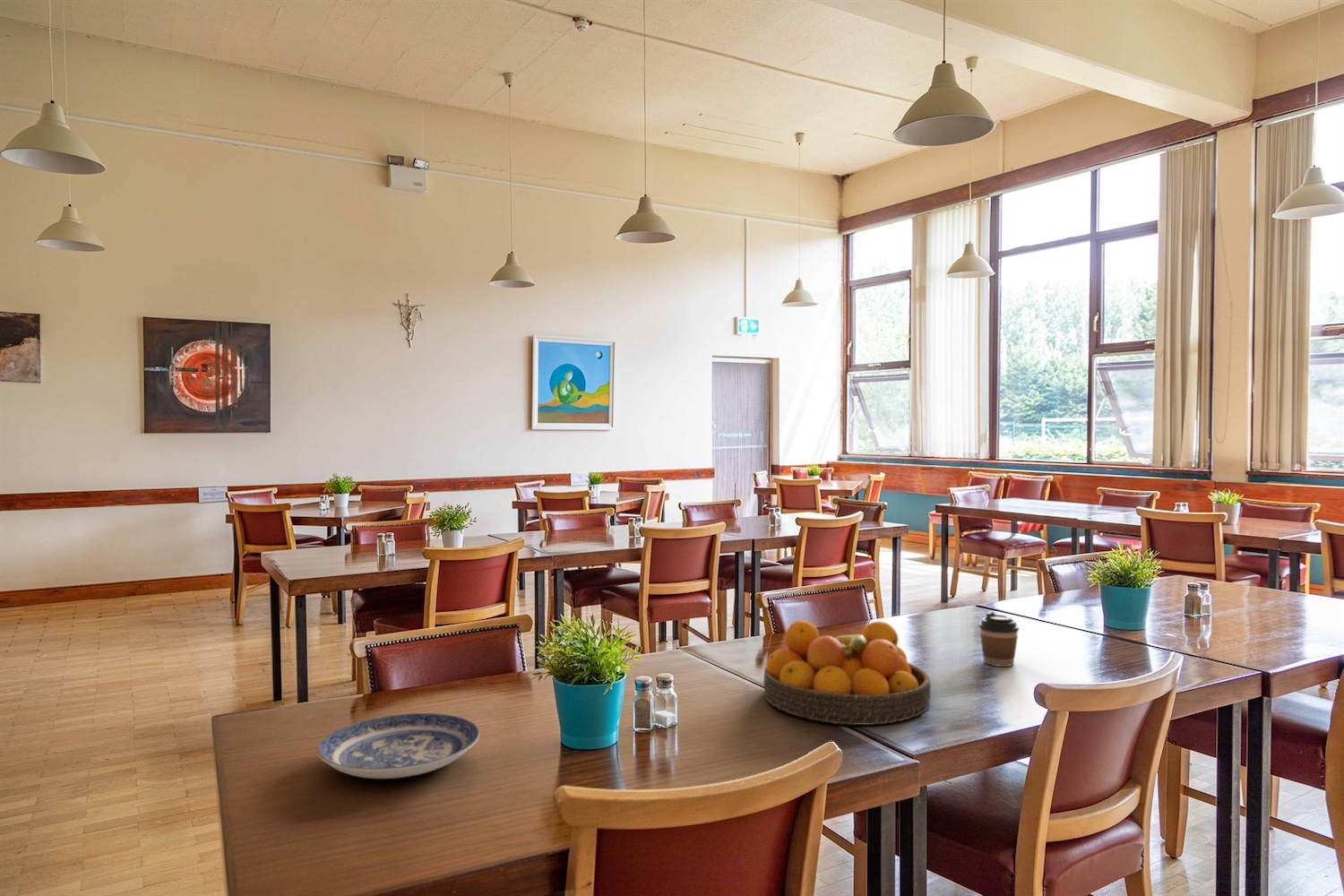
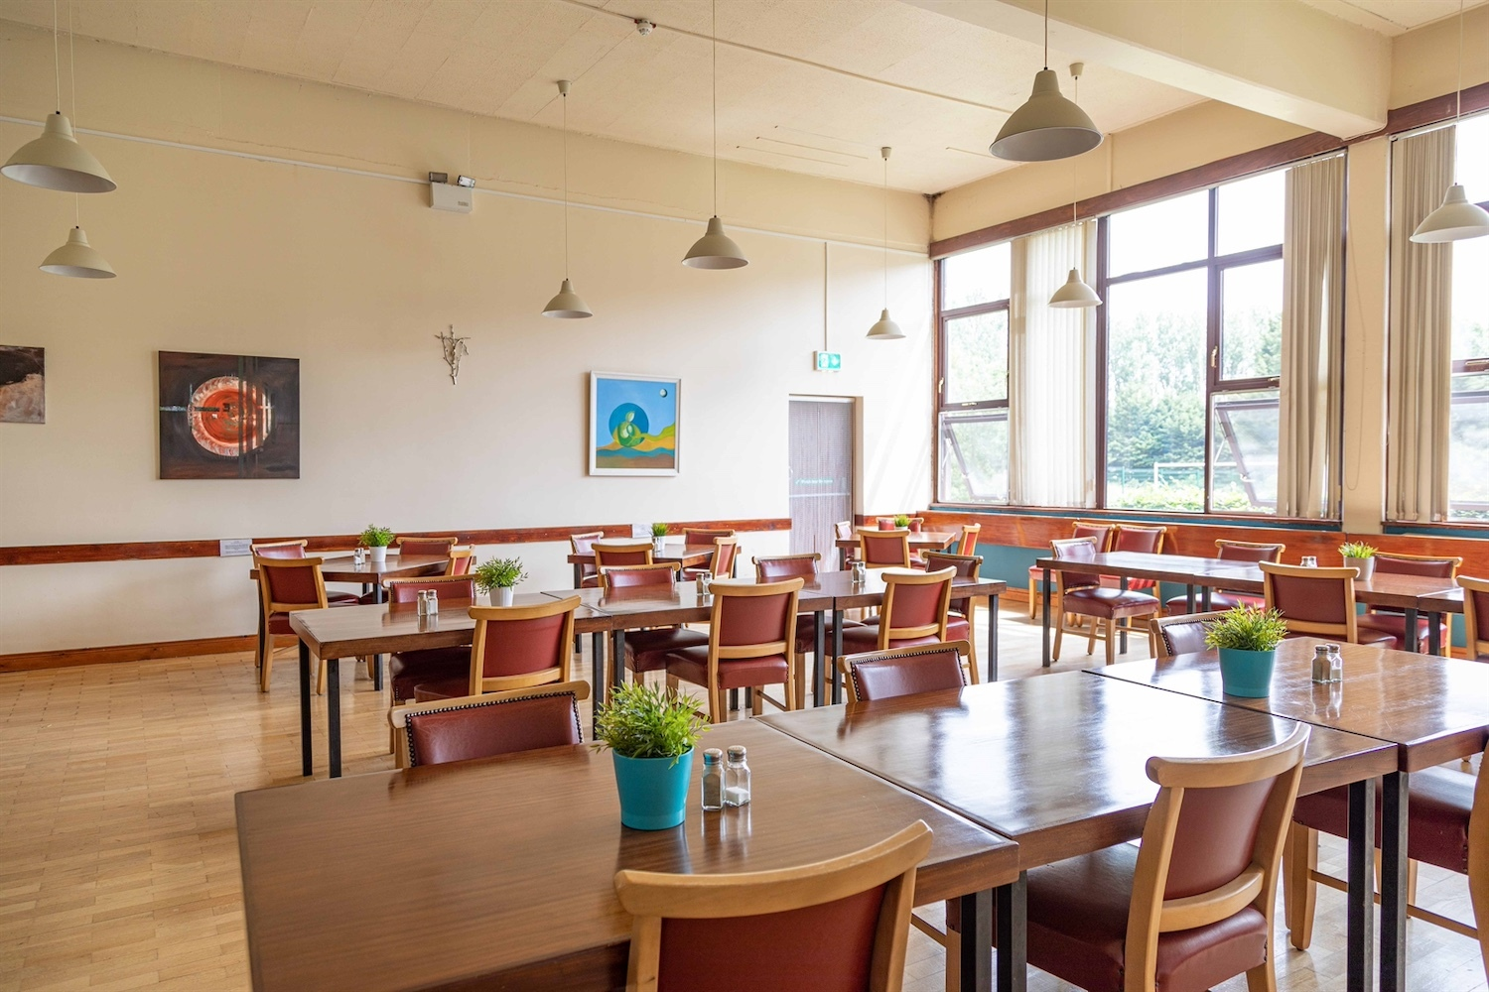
- fruit bowl (845, 661)
- coffee cup (998, 638)
- plate (401, 749)
